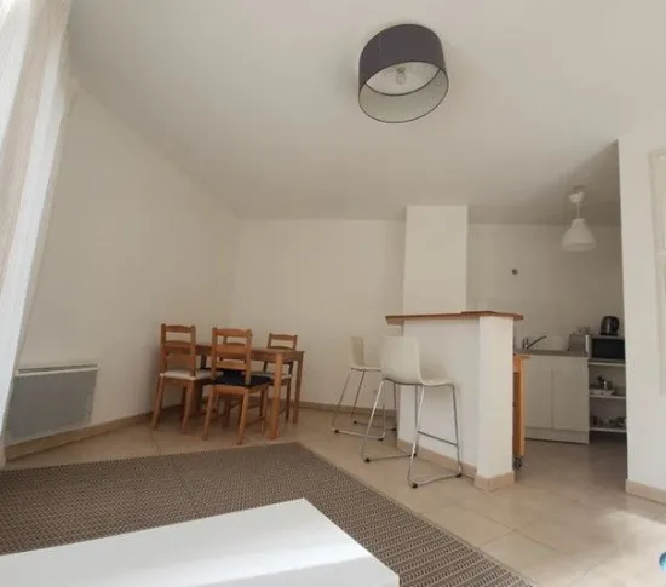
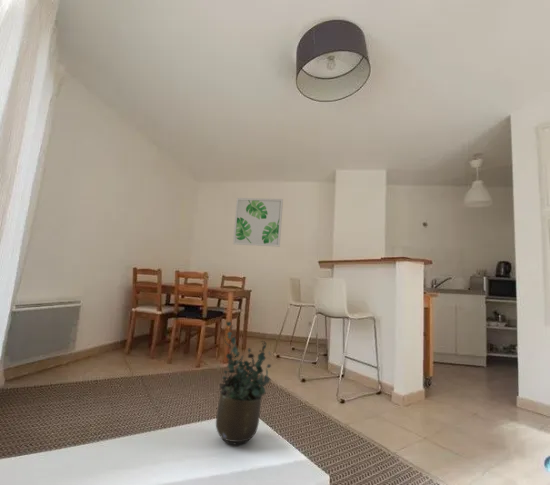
+ potted plant (242, 380)
+ wall art (257, 221)
